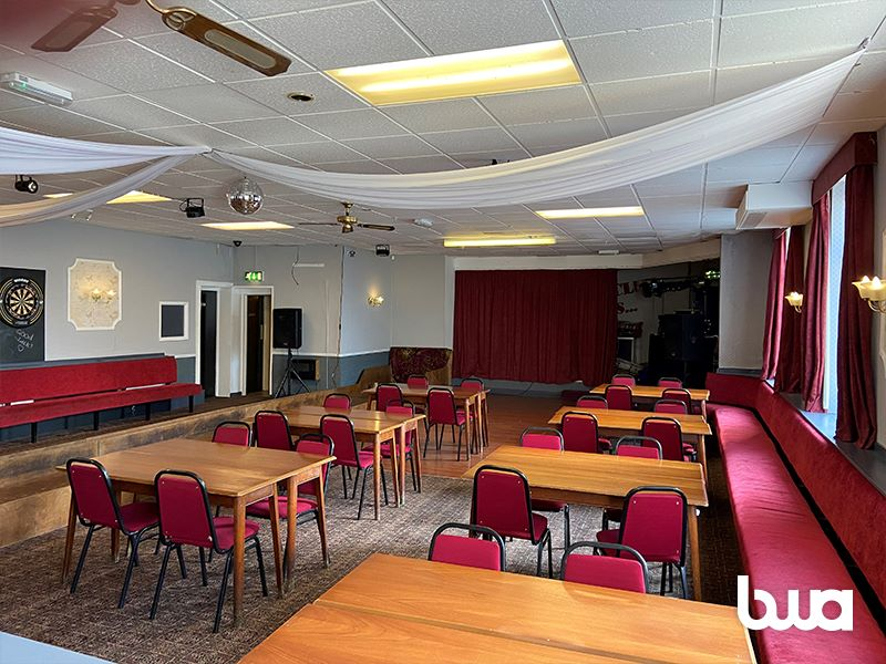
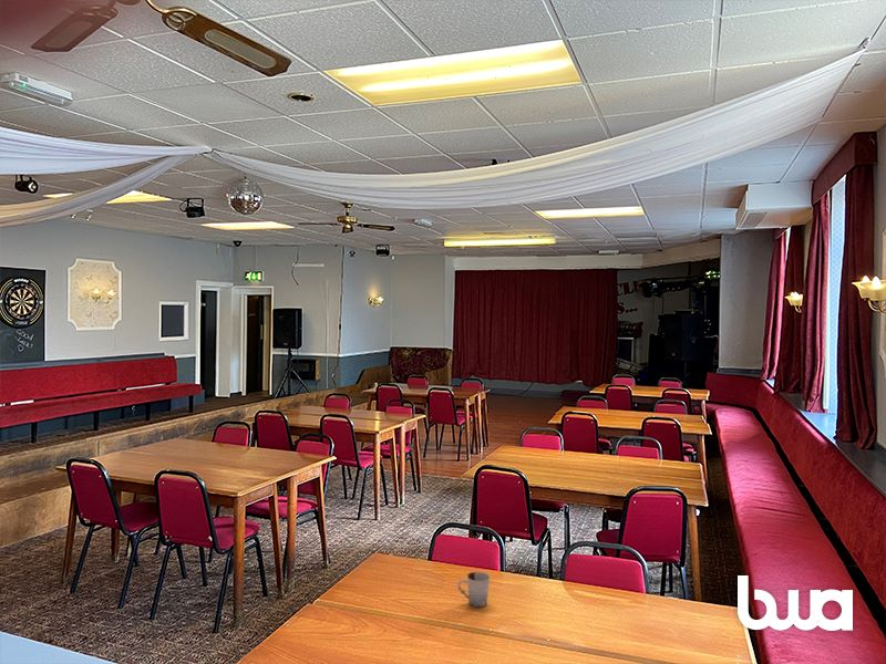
+ cup (473, 589)
